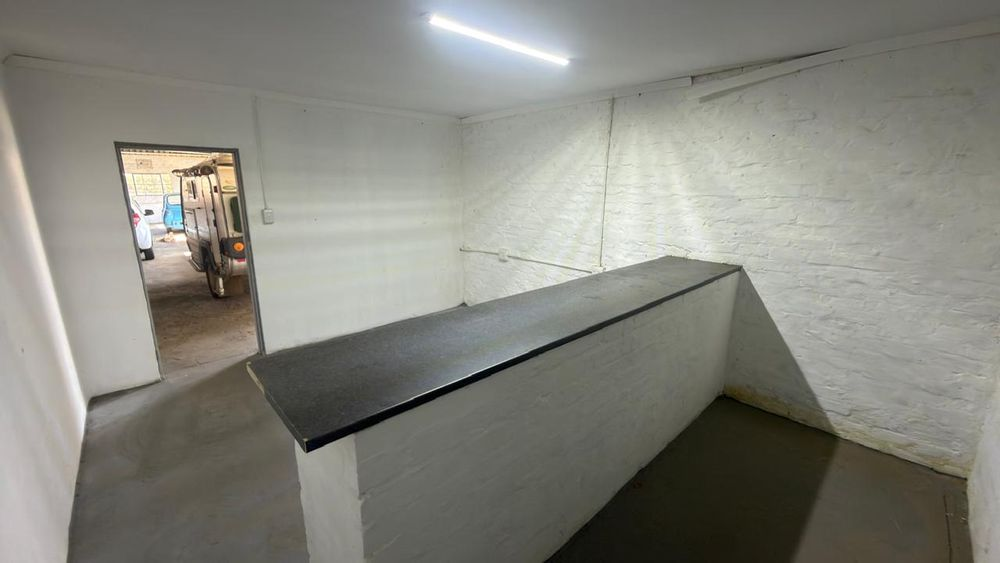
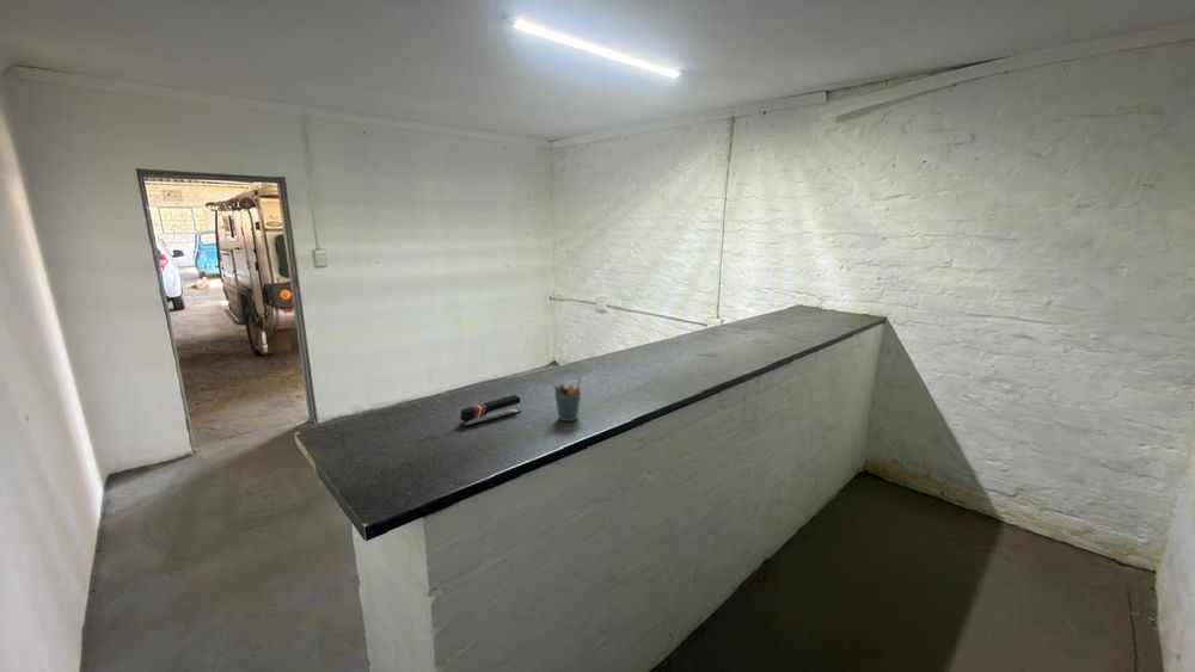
+ pen holder (568, 397)
+ stapler (491, 409)
